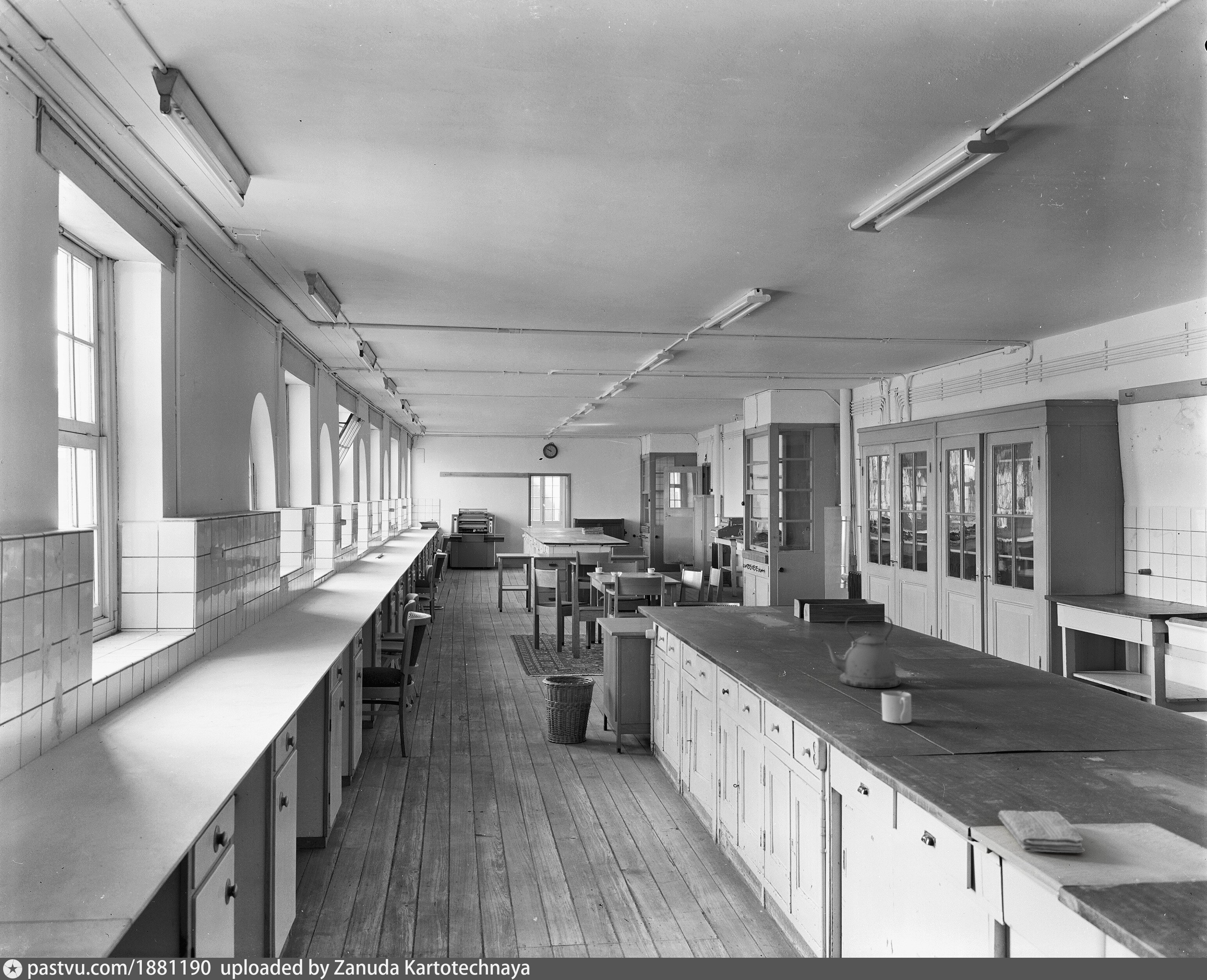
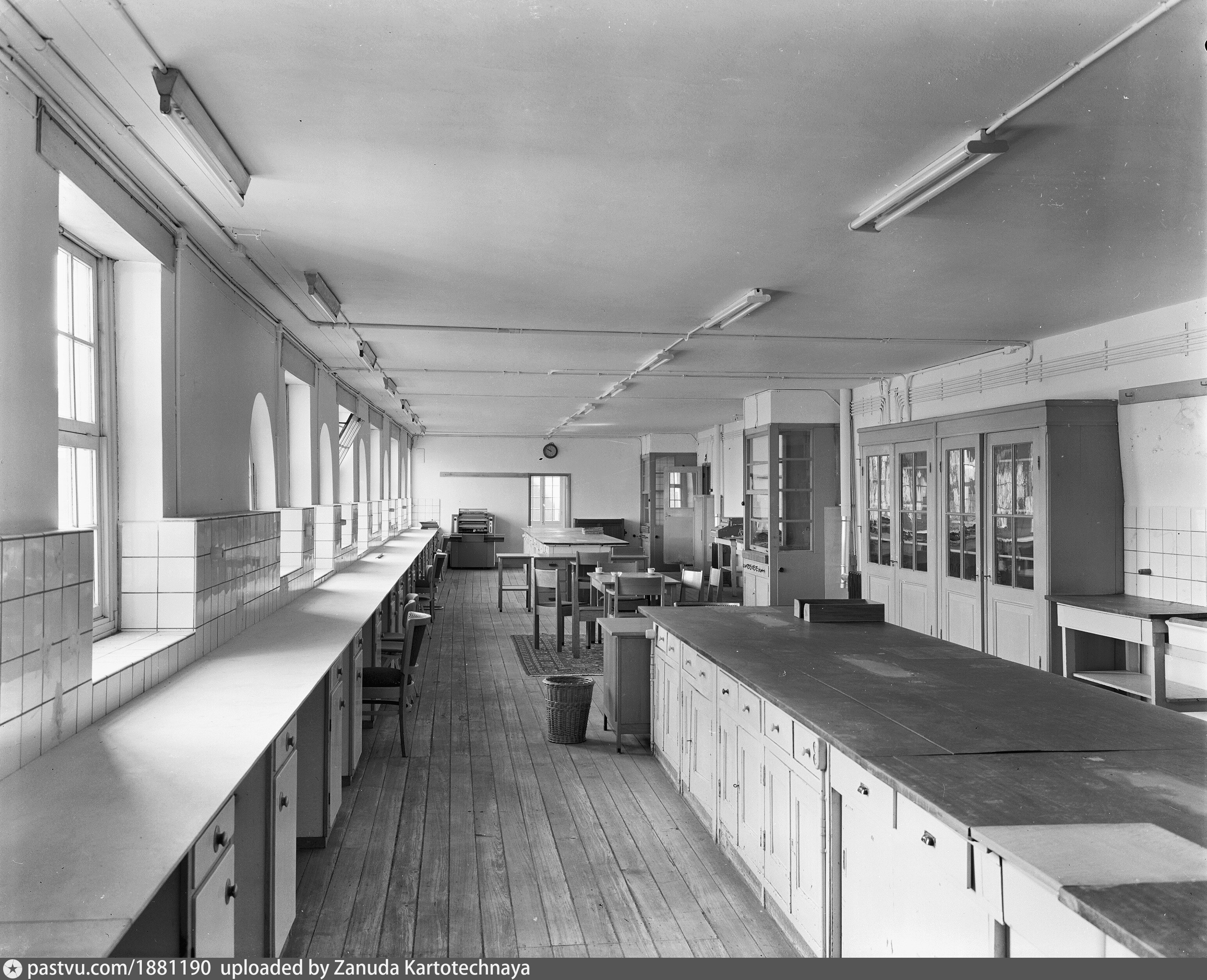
- kettle (866, 649)
- washcloth (1040, 829)
- mug (898, 708)
